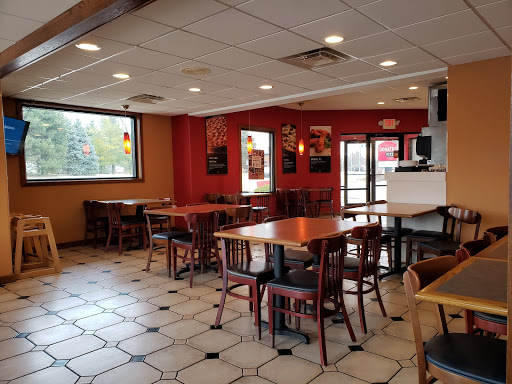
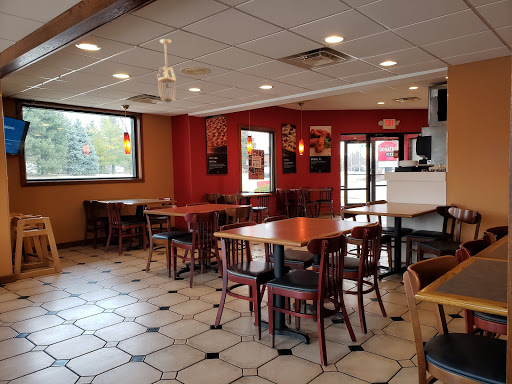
+ ceiling light fixture (166, 72)
